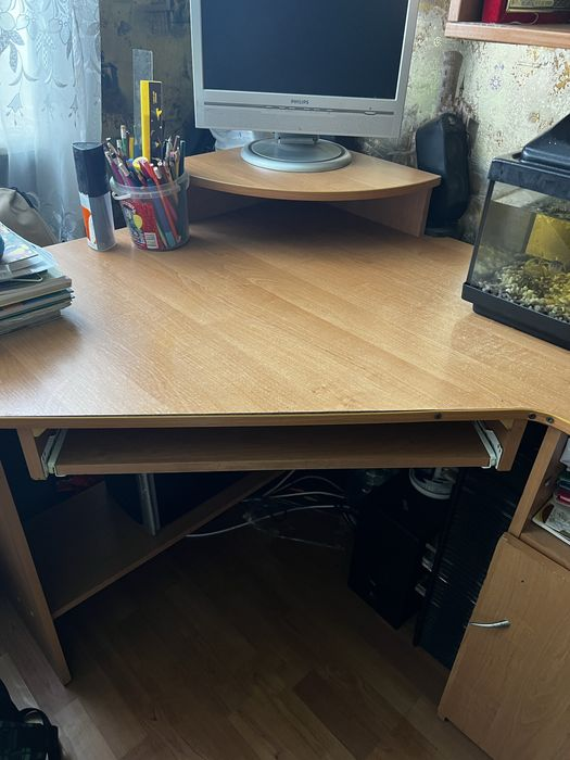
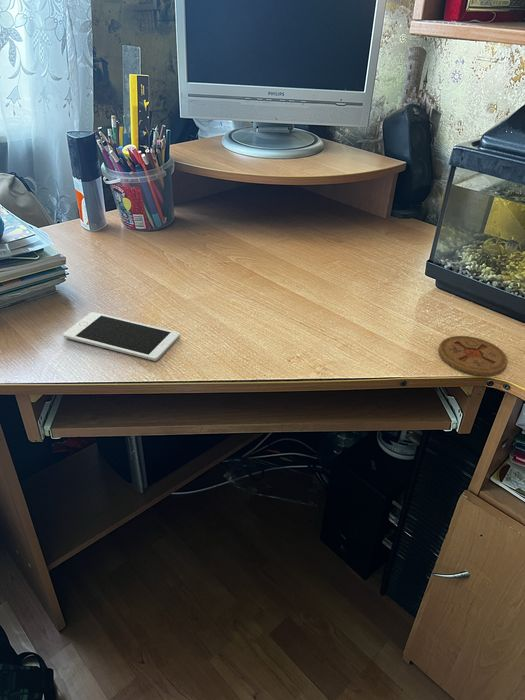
+ cell phone (122, 335)
+ coaster (472, 354)
